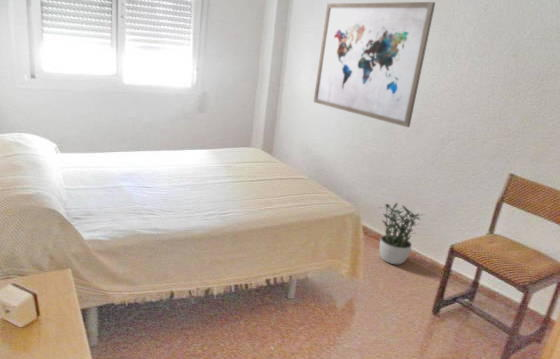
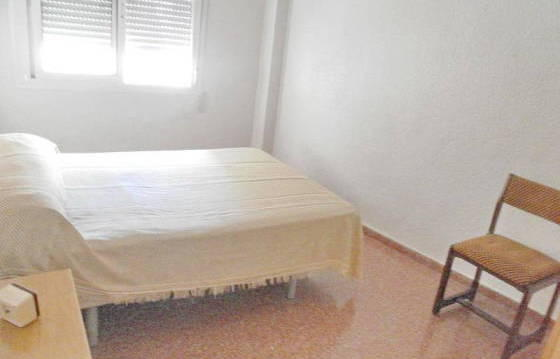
- potted plant (397, 230)
- wall art (364, 60)
